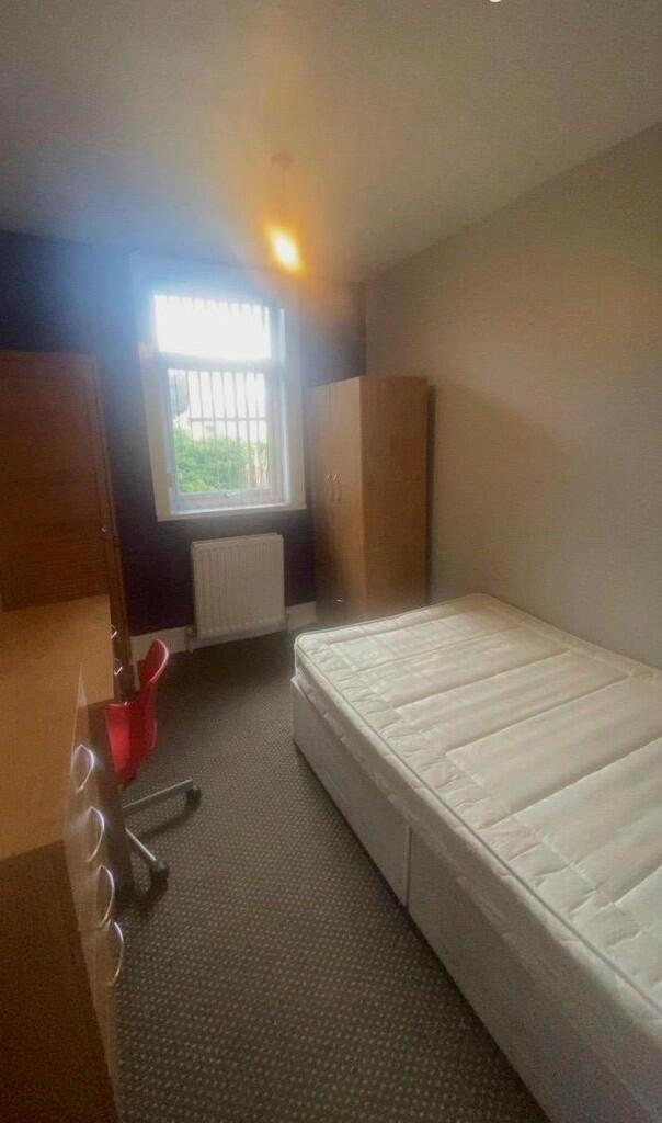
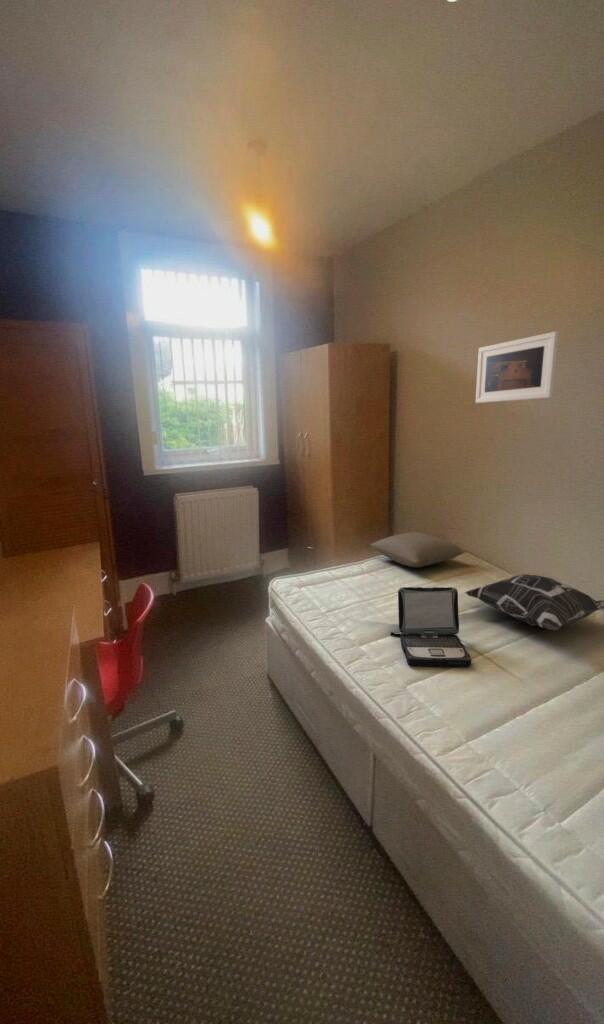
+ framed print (512, 370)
+ decorative pillow (540, 599)
+ laptop (431, 623)
+ pillow (416, 548)
